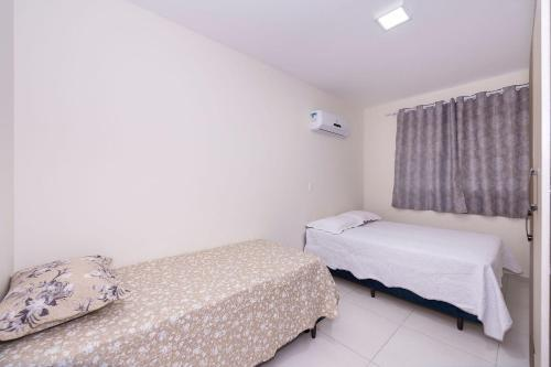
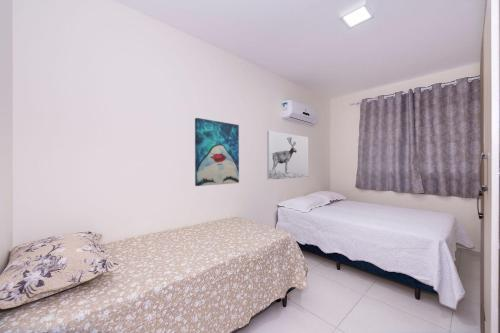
+ wall art (289, 156)
+ wall art (218, 153)
